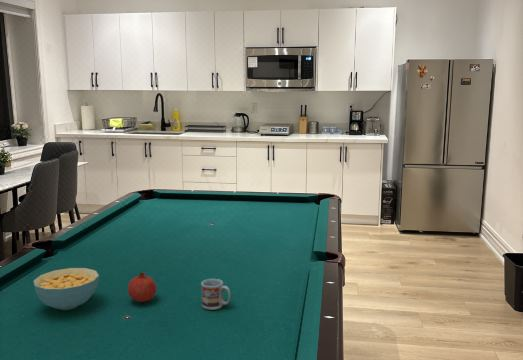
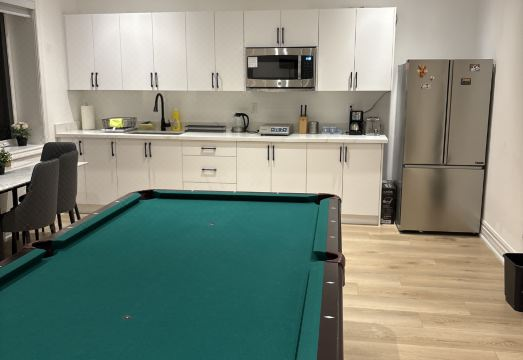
- fruit (141, 286)
- cup (216, 294)
- cereal bowl (67, 292)
